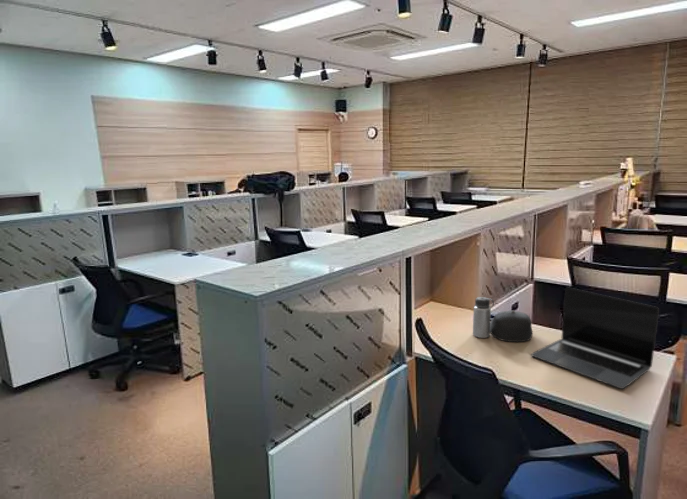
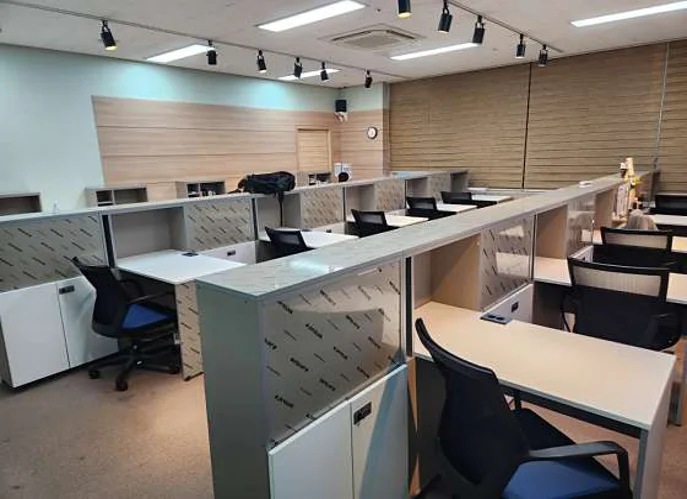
- laptop (591, 333)
- water bottle (507, 314)
